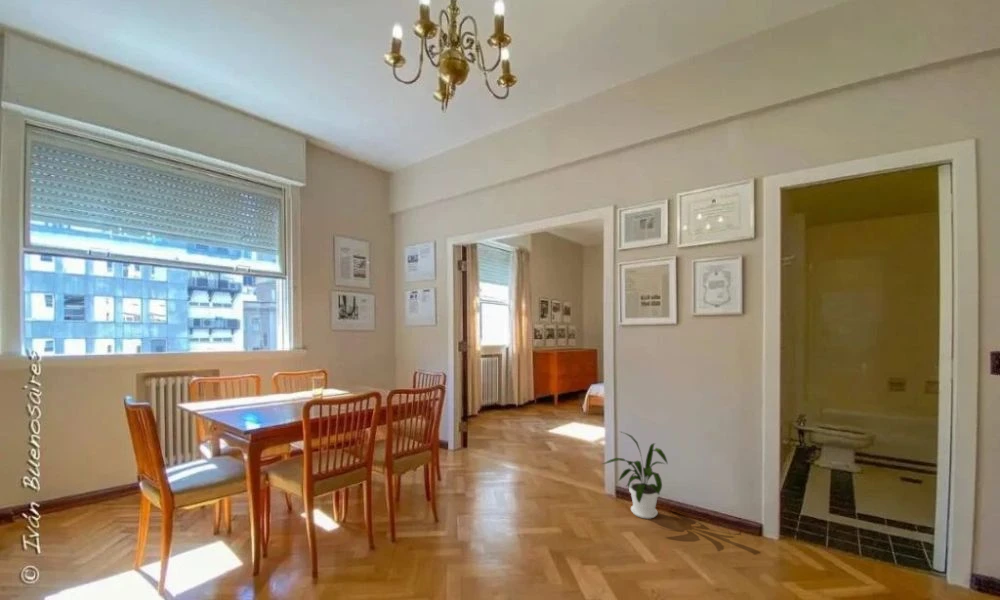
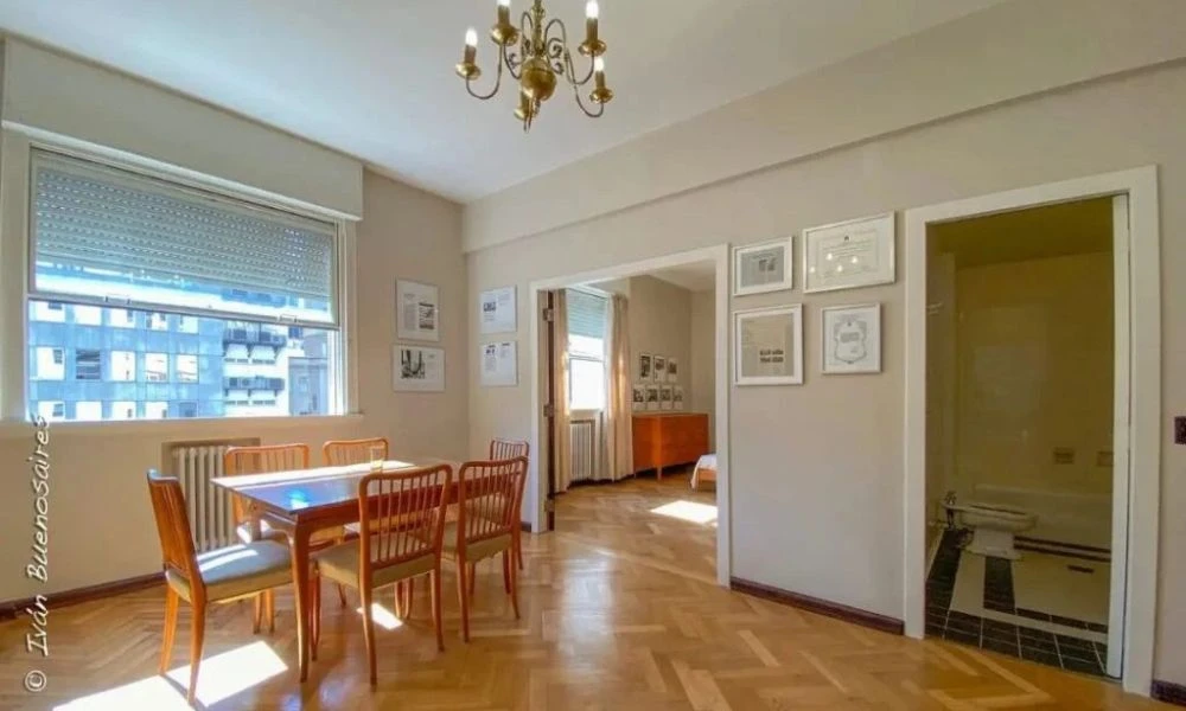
- house plant (641, 474)
